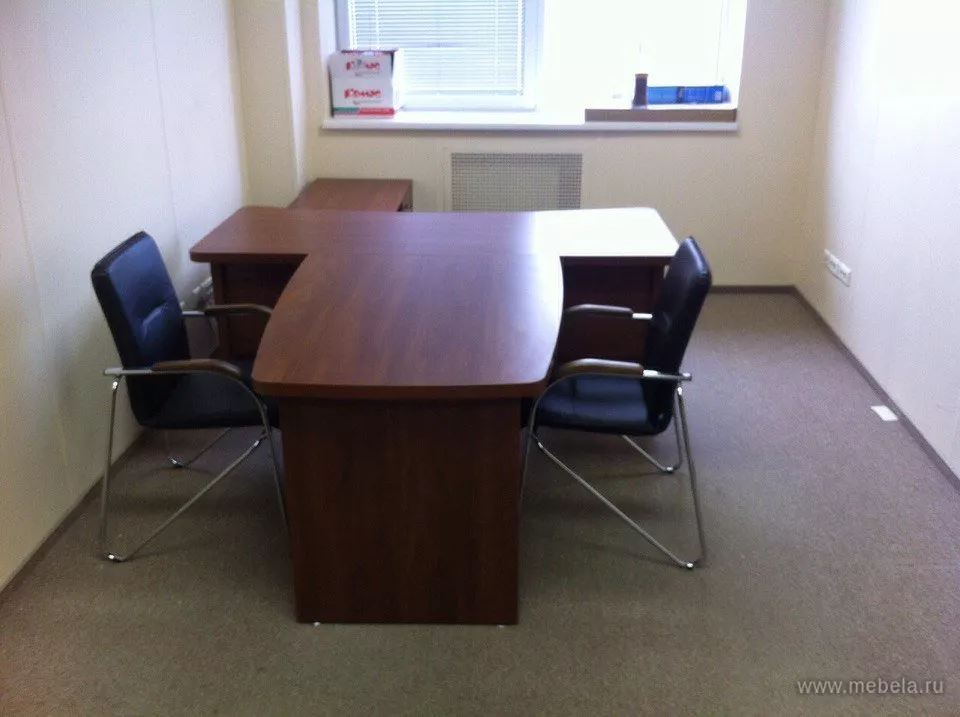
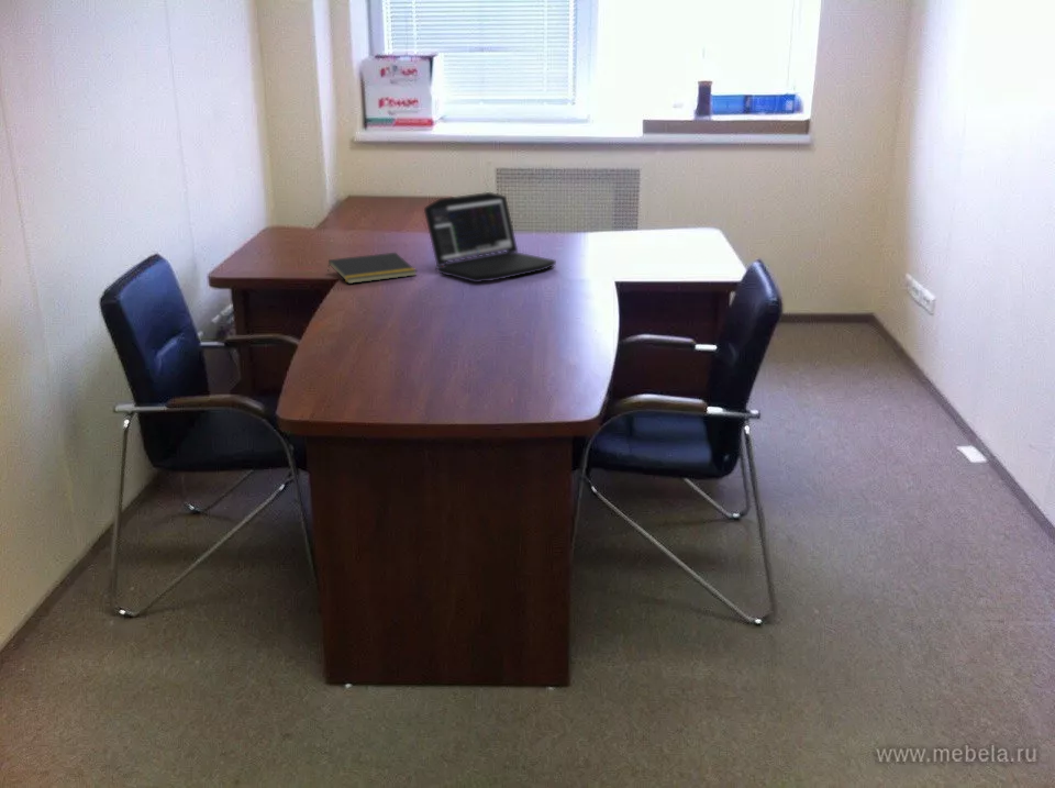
+ laptop (492, 234)
+ notepad (373, 267)
